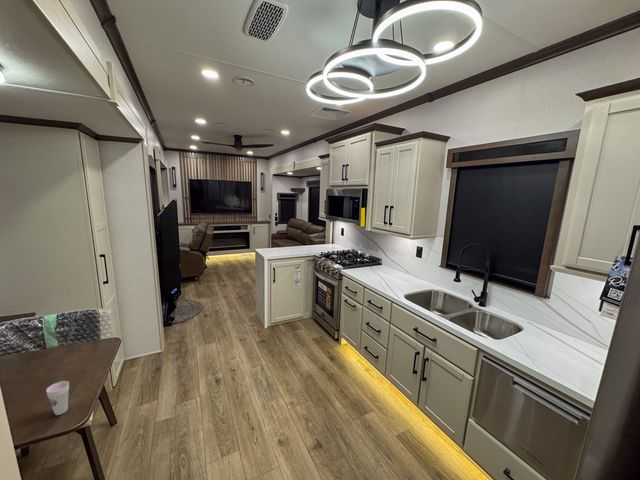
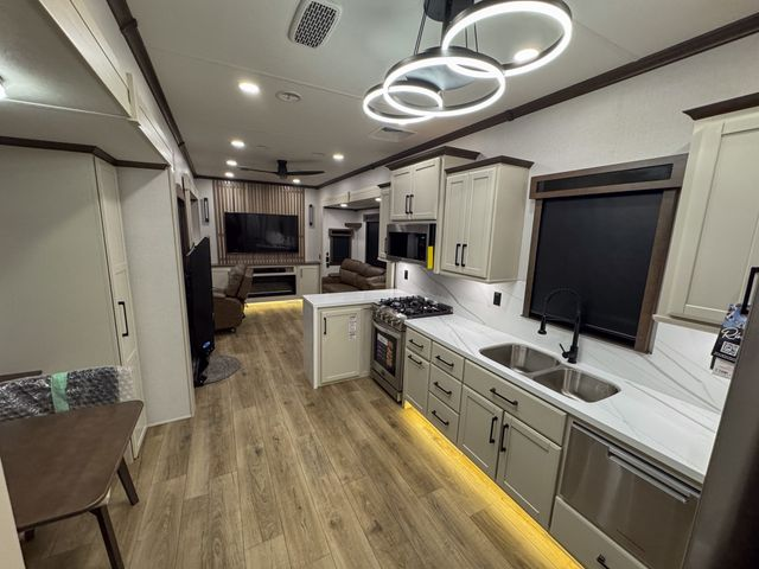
- cup (59, 399)
